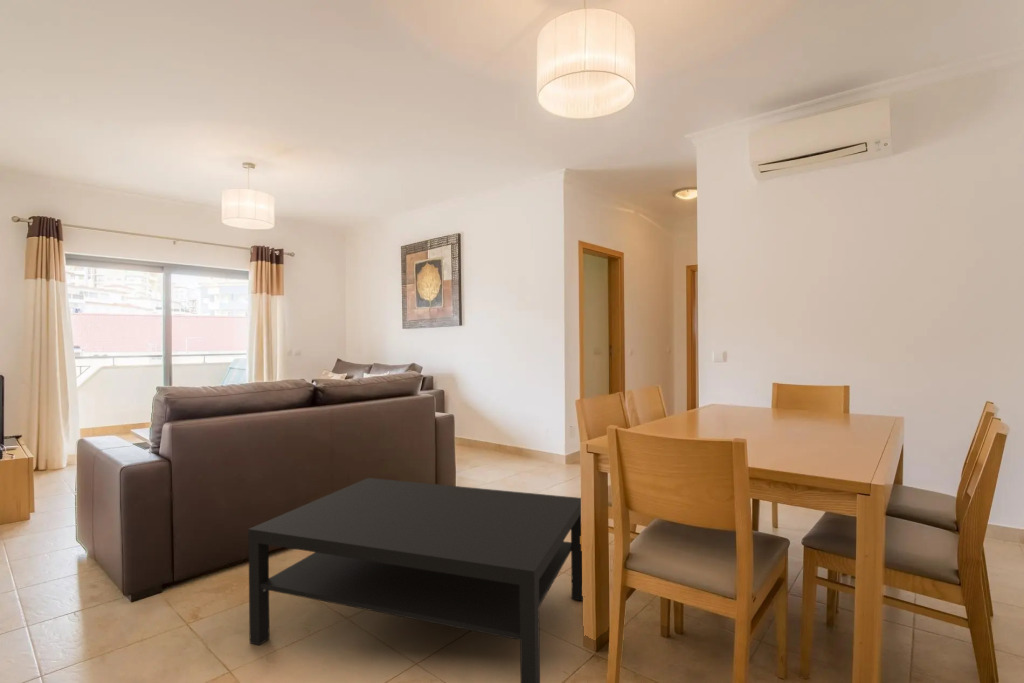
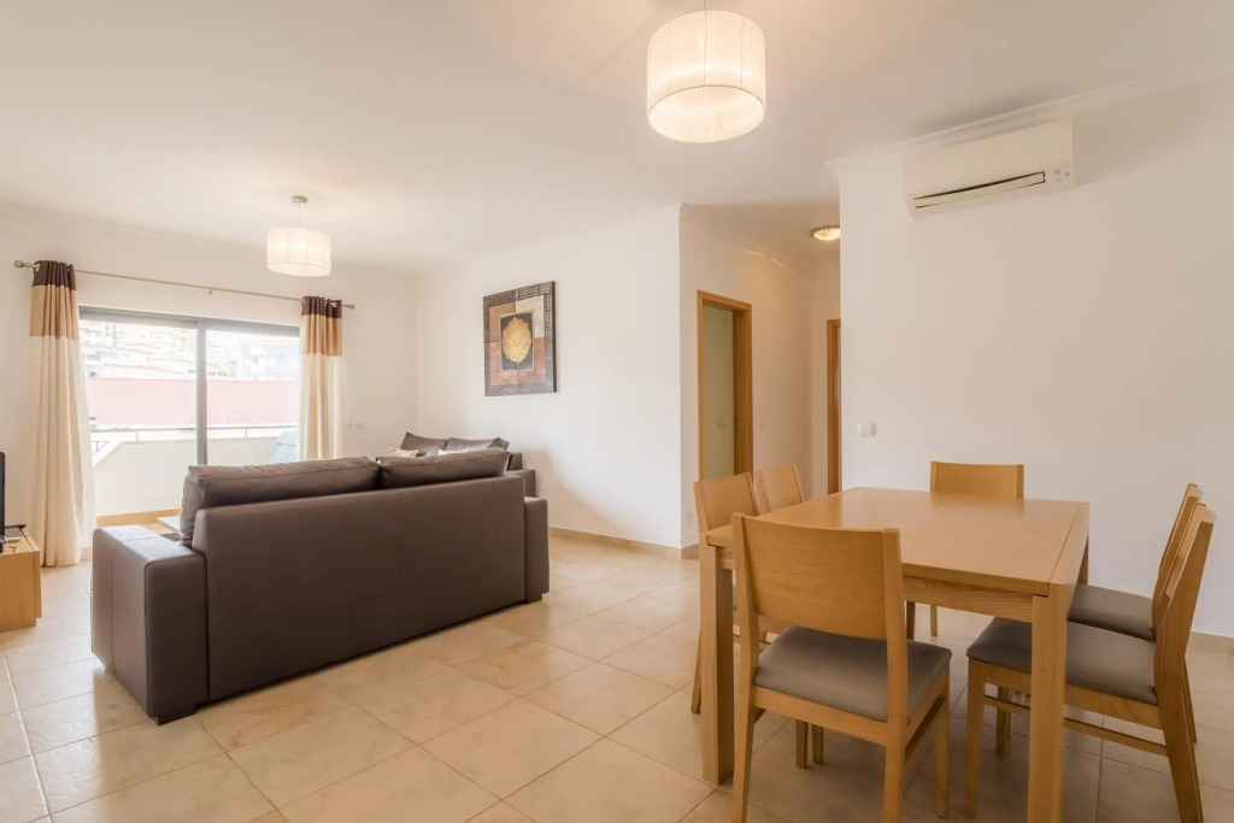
- coffee table (429, 564)
